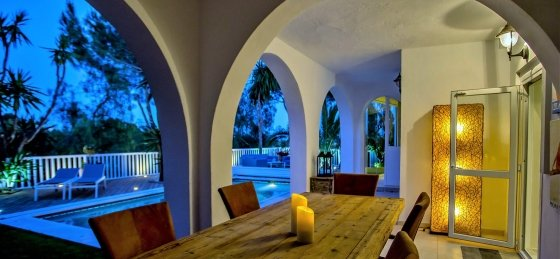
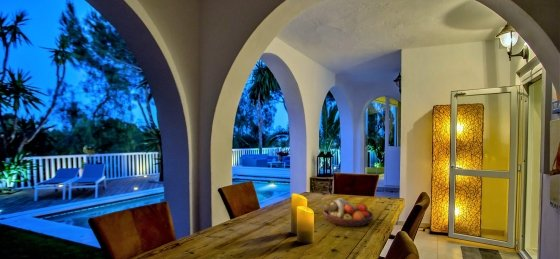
+ fruit bowl (347, 210)
